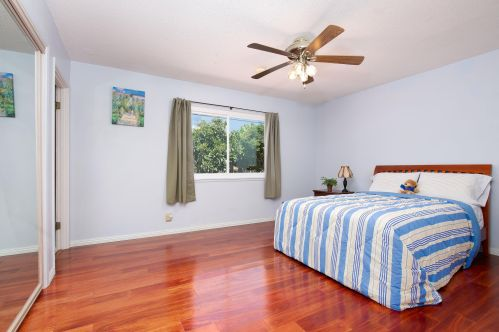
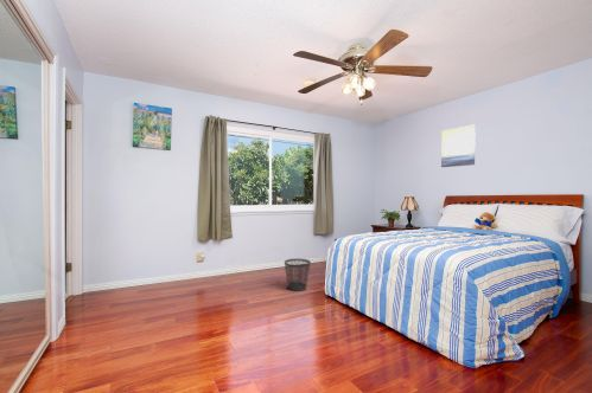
+ wall art (457, 147)
+ wastebasket (297, 275)
